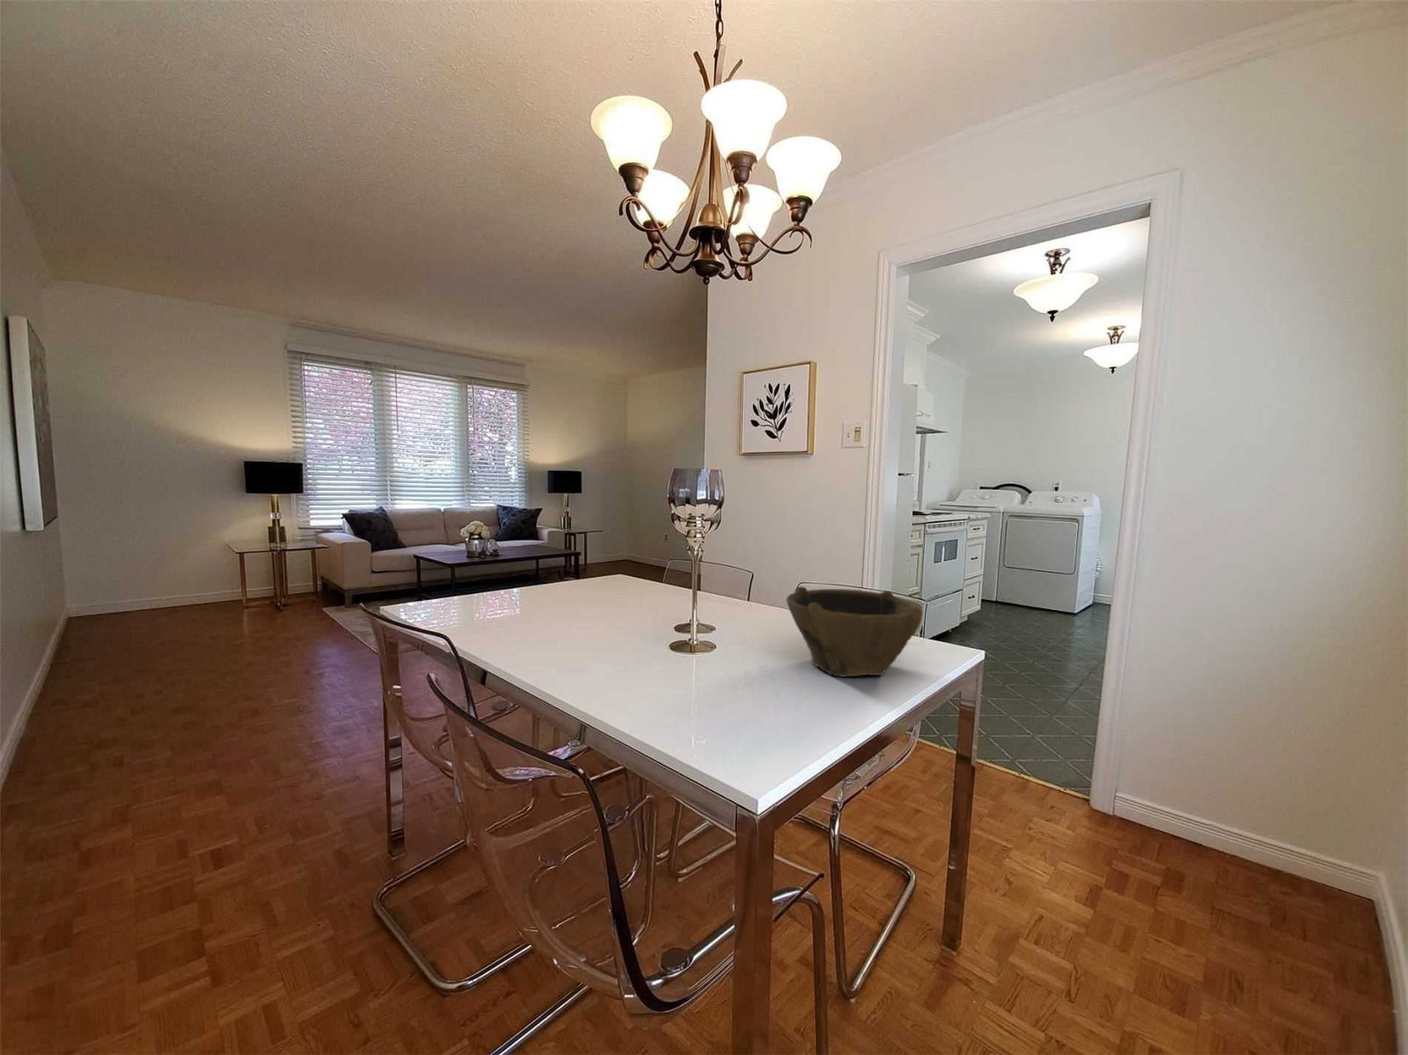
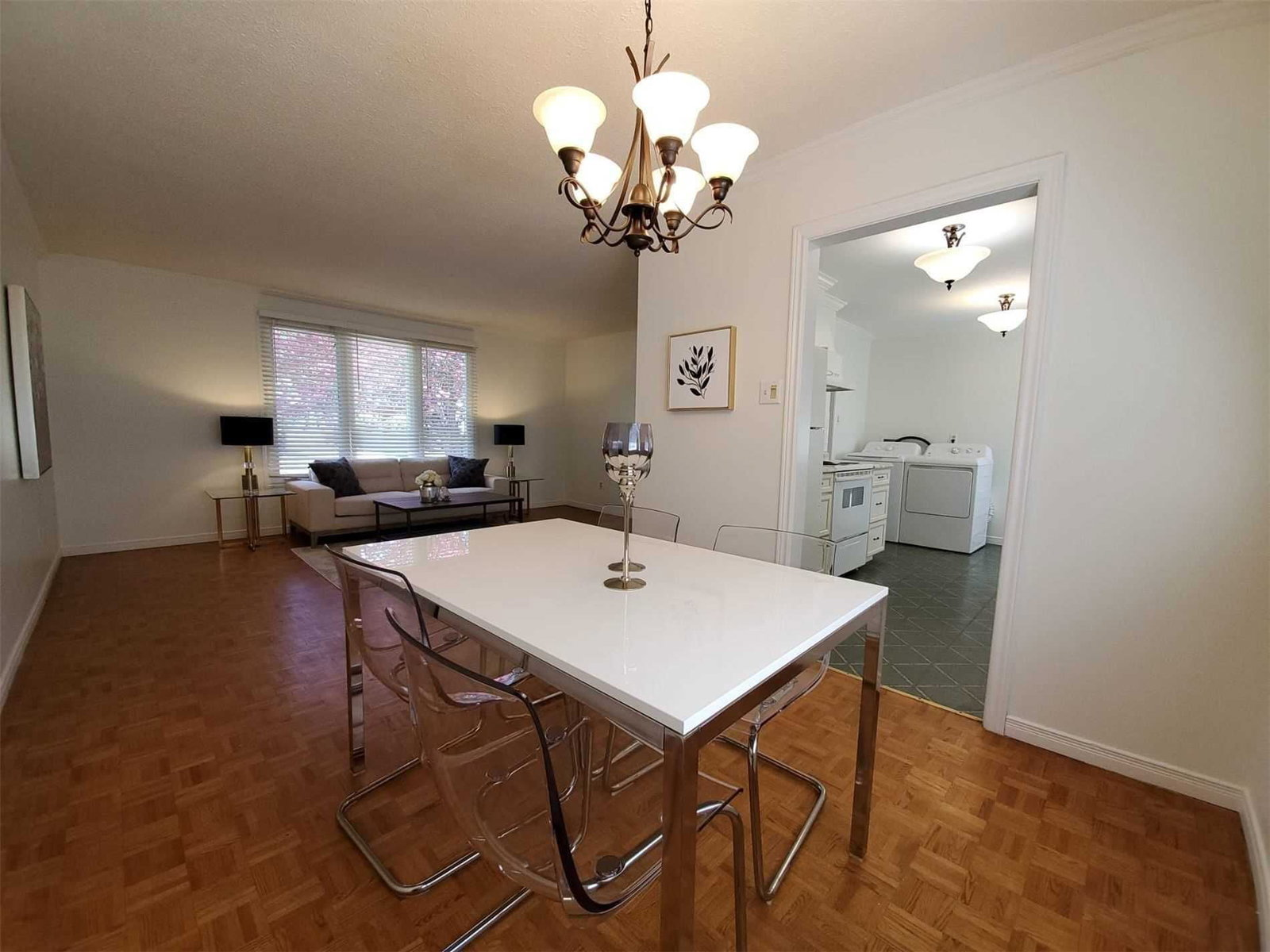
- bowl (853, 629)
